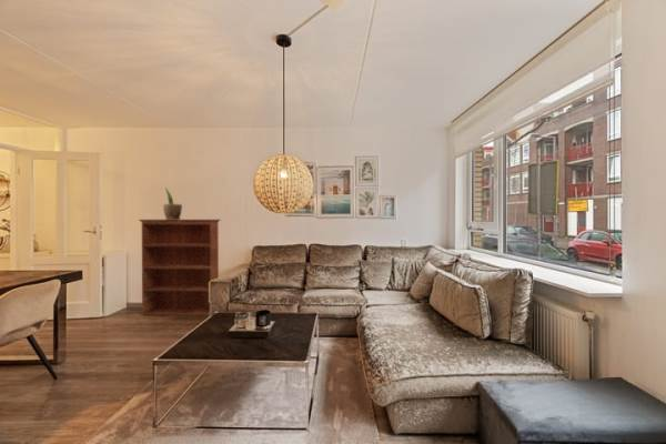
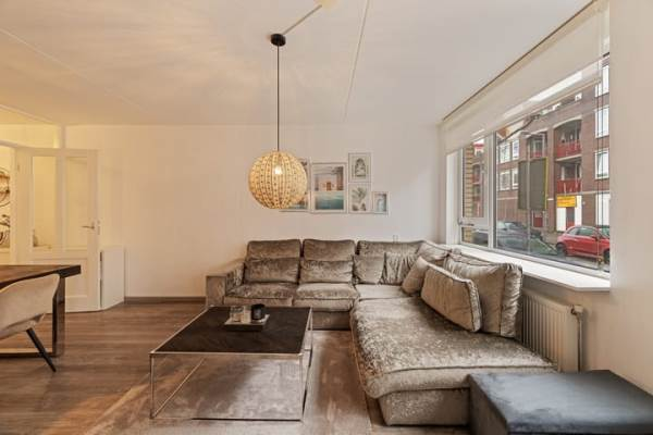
- bookcase (181, 265)
- potted plant (172, 203)
